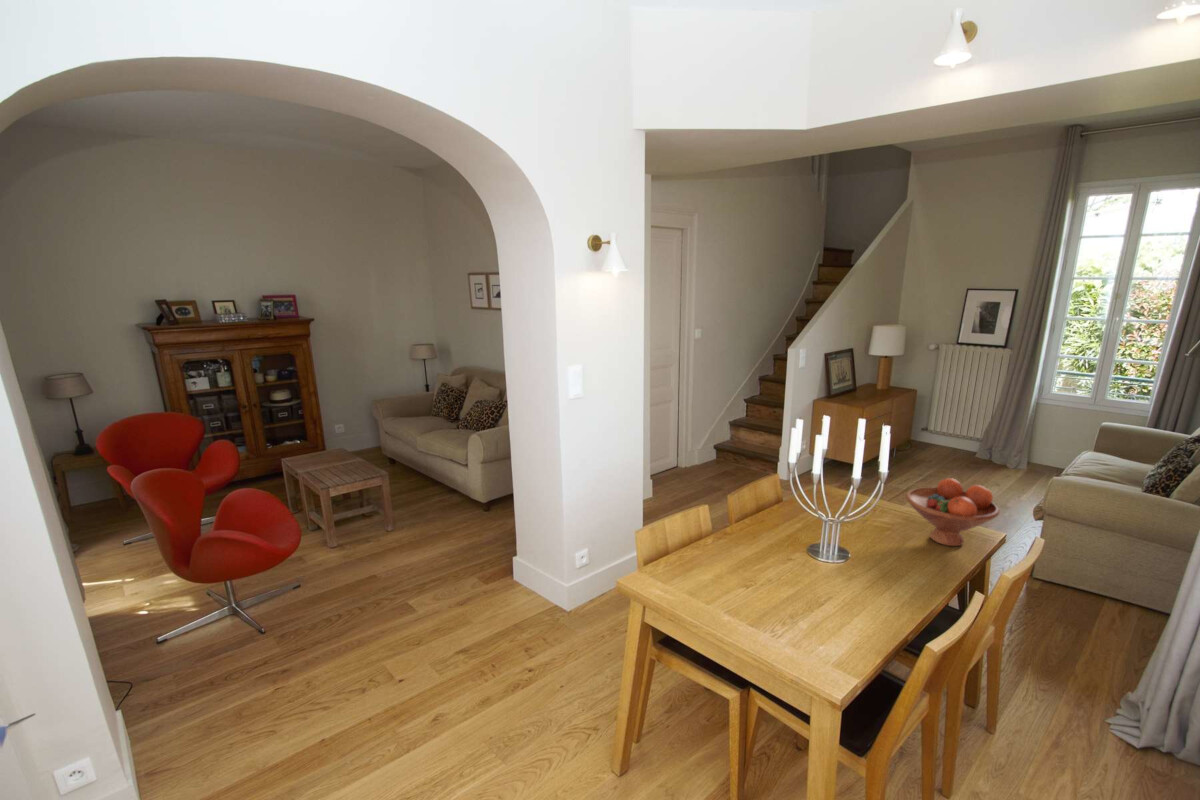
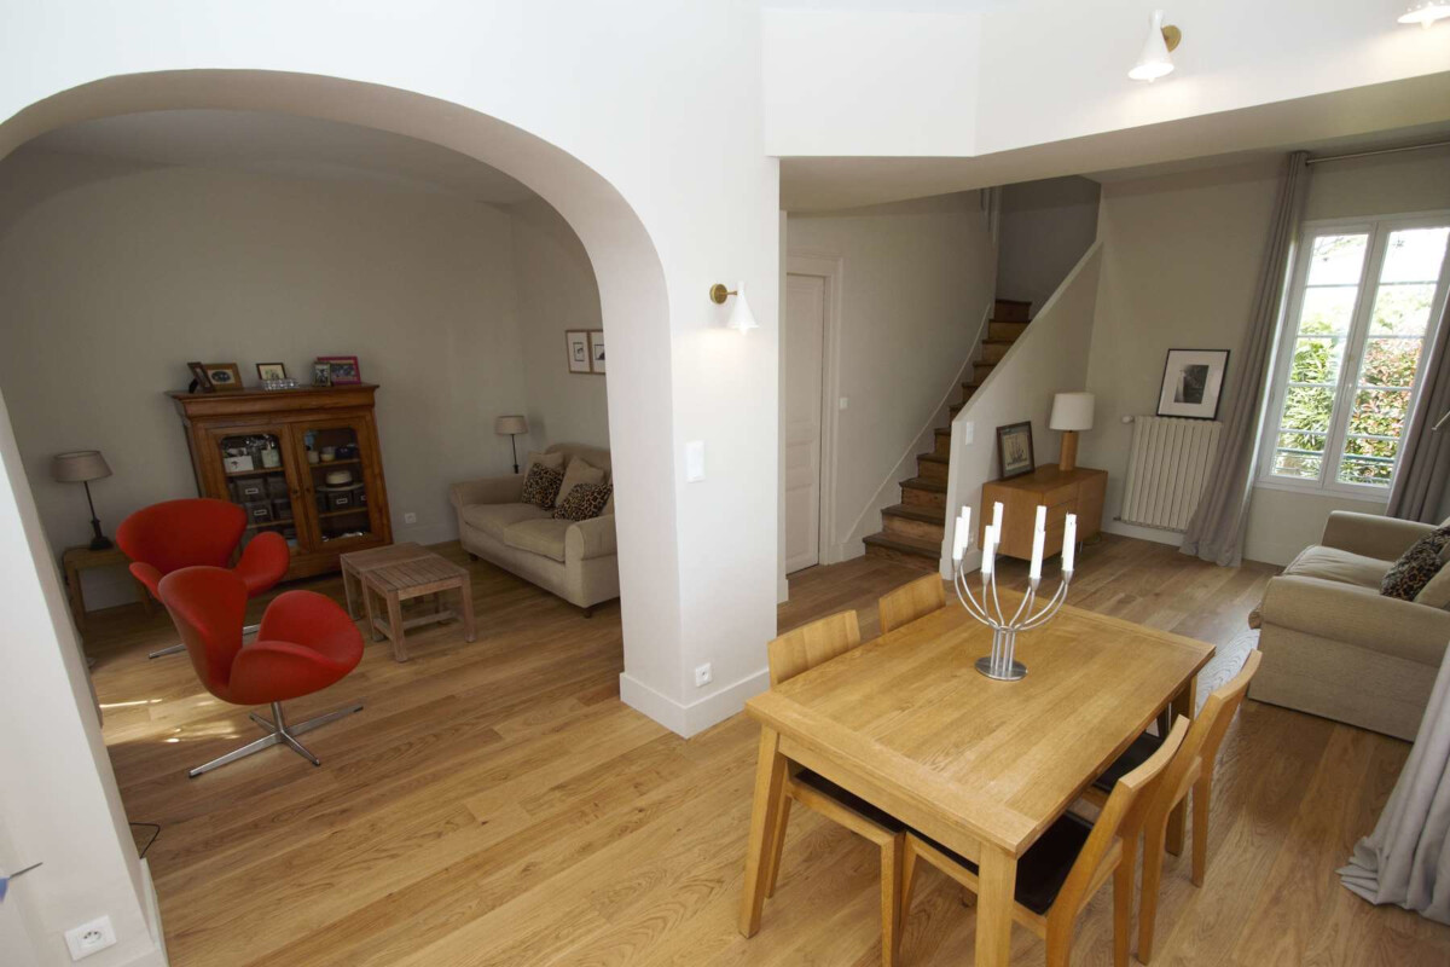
- fruit bowl (949, 513)
